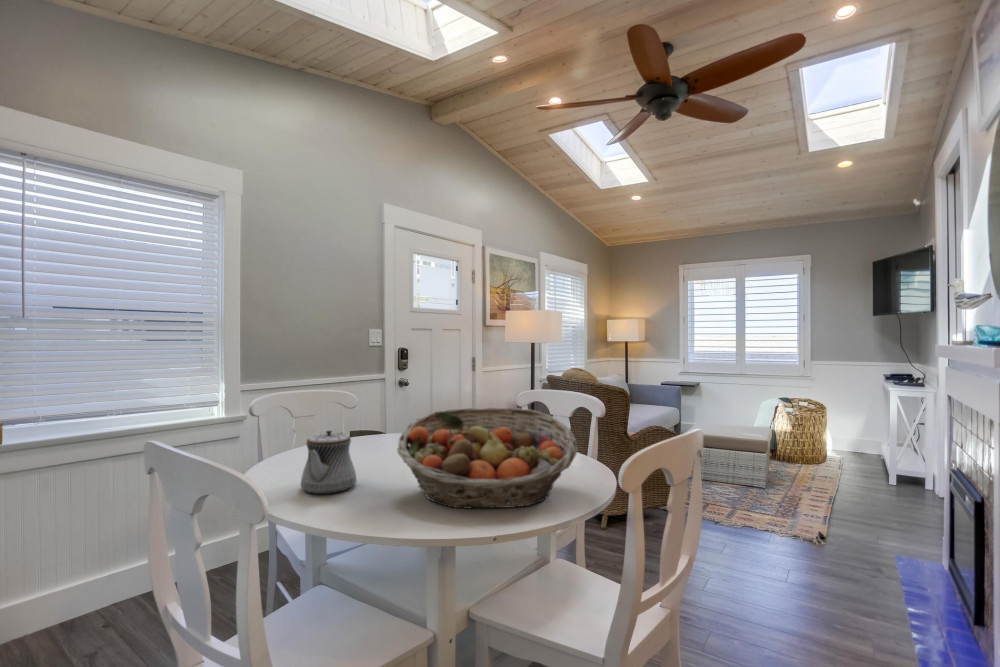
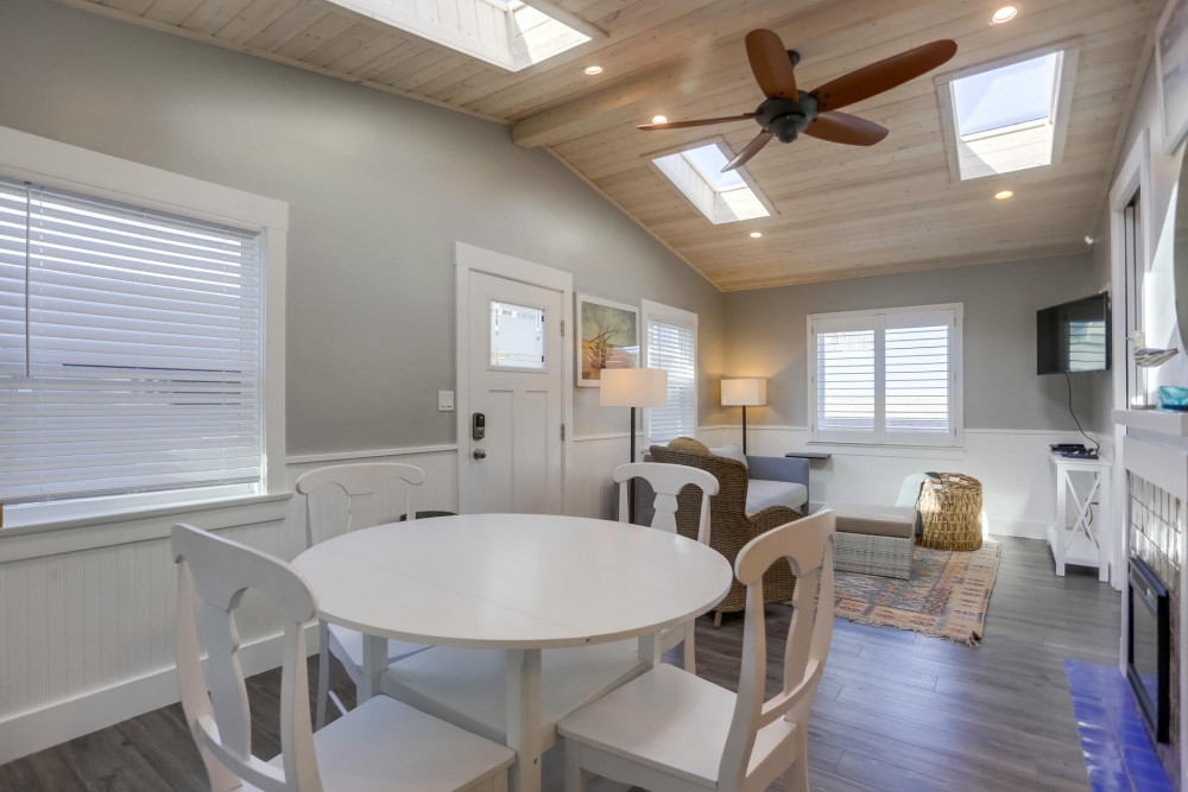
- fruit basket (487, 453)
- teapot (328, 459)
